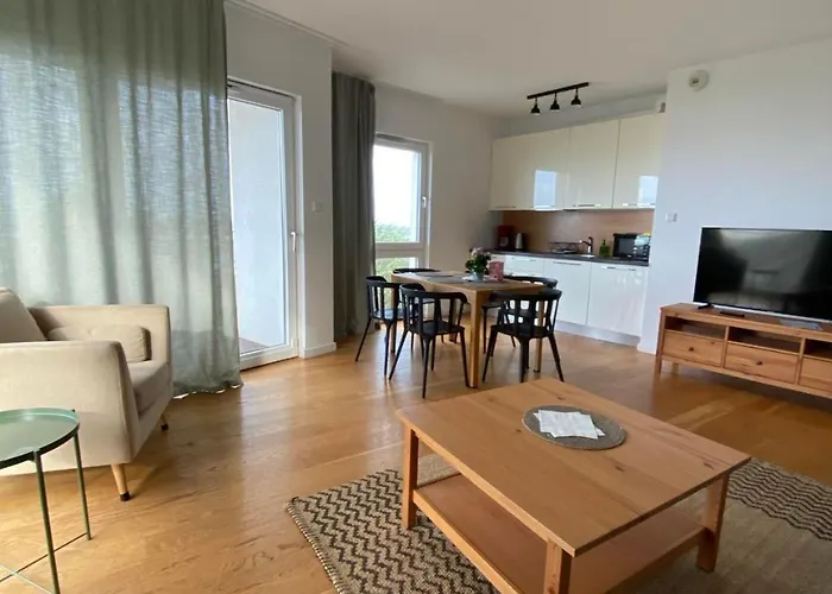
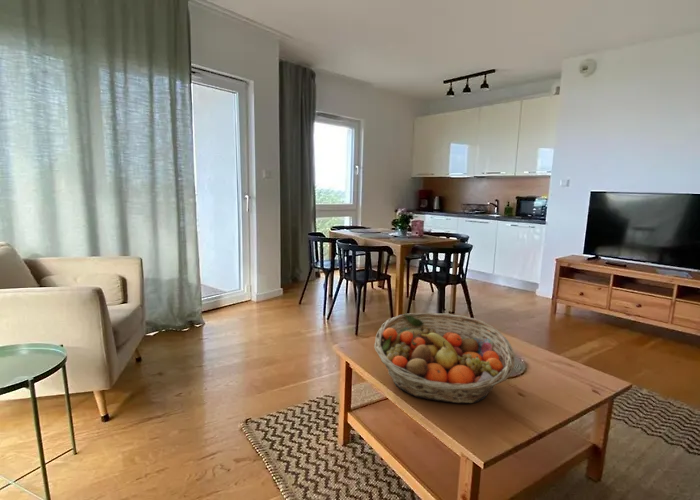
+ fruit basket (441, 354)
